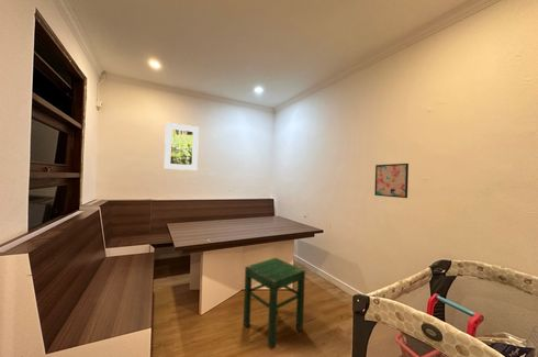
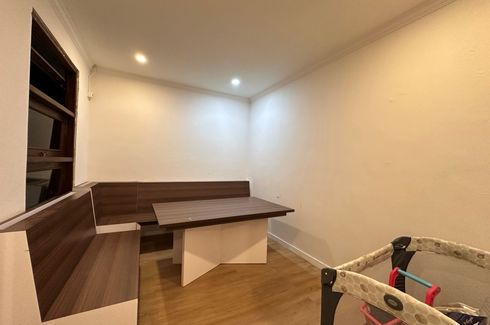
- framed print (181, 147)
- wall art (390, 180)
- stool (273, 297)
